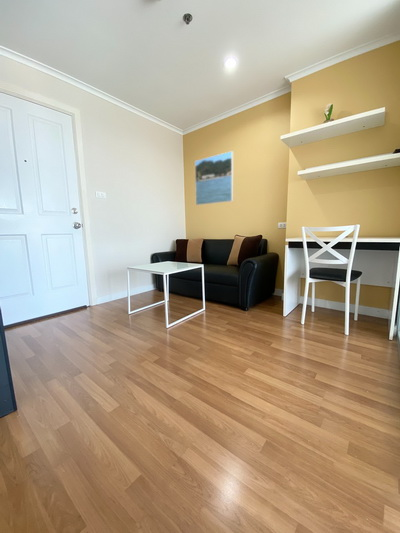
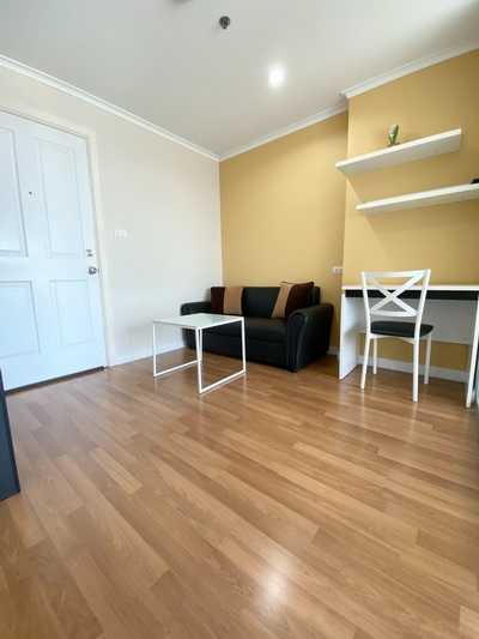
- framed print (213, 180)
